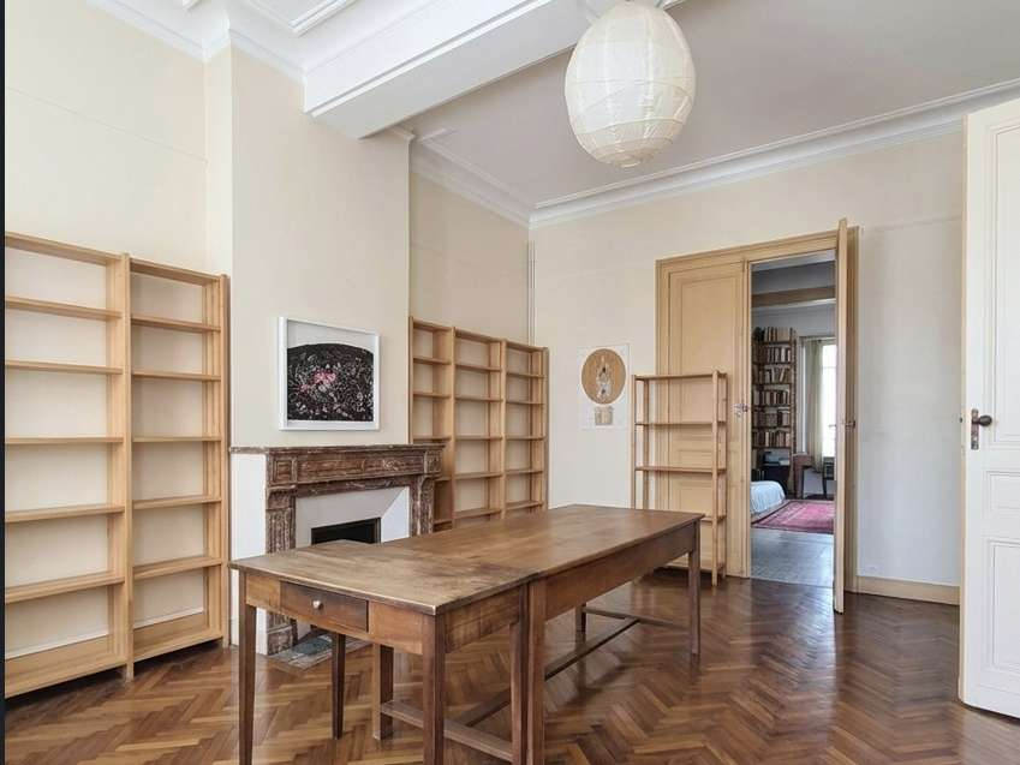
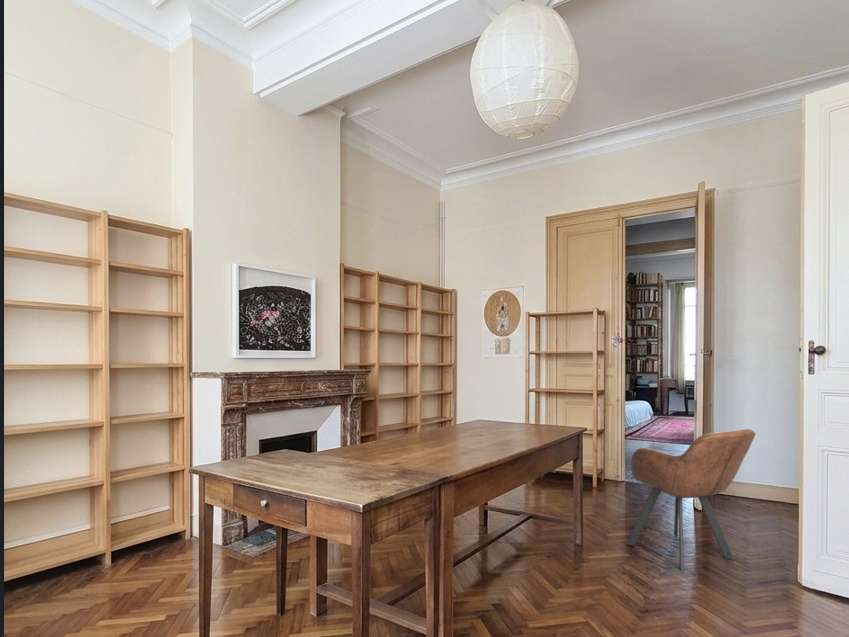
+ armchair (687, 488)
